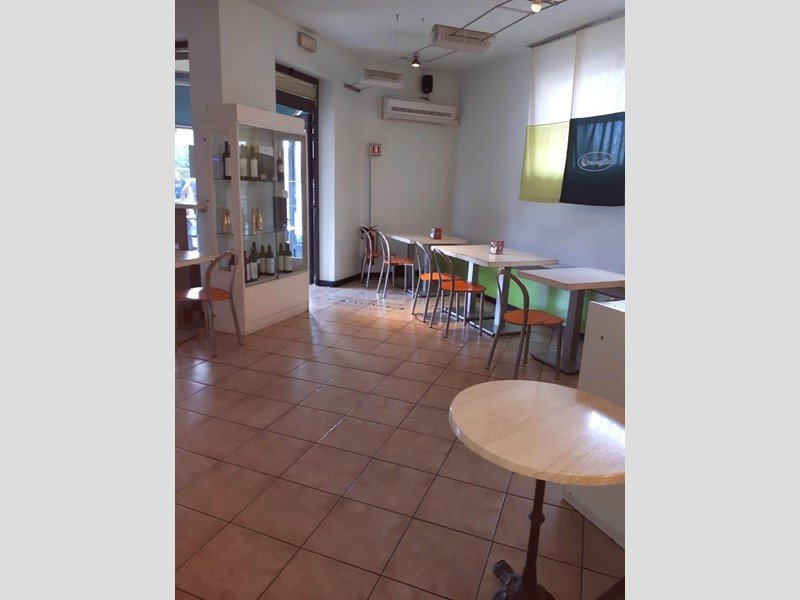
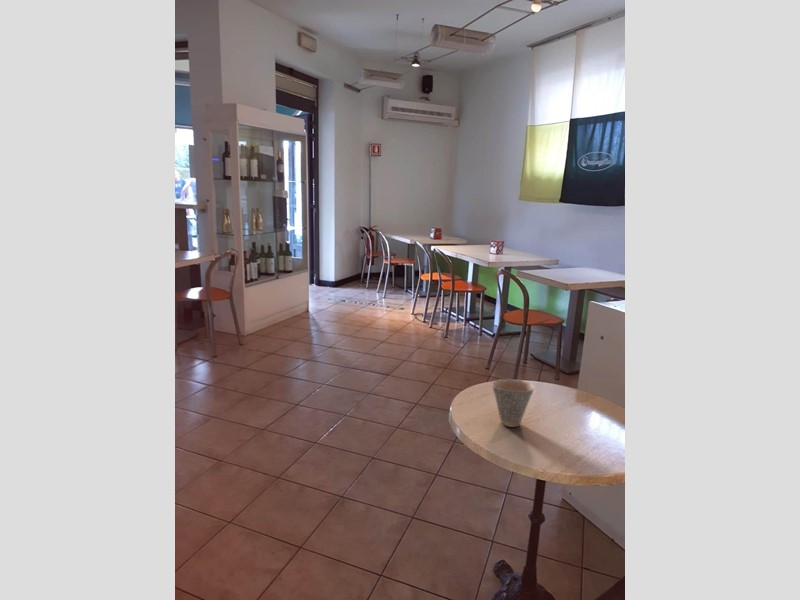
+ cup (511, 403)
